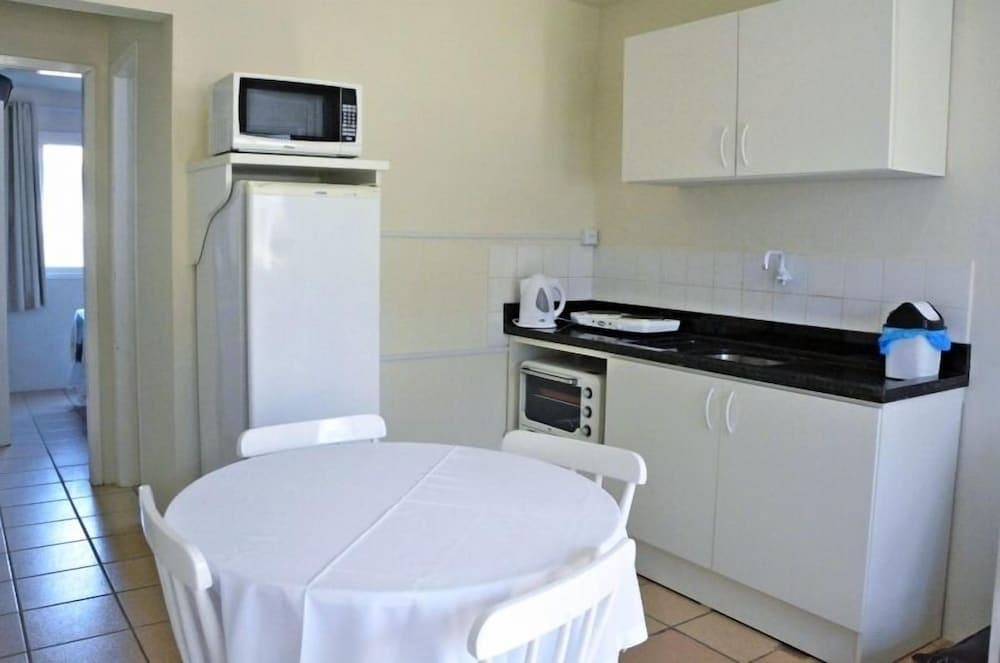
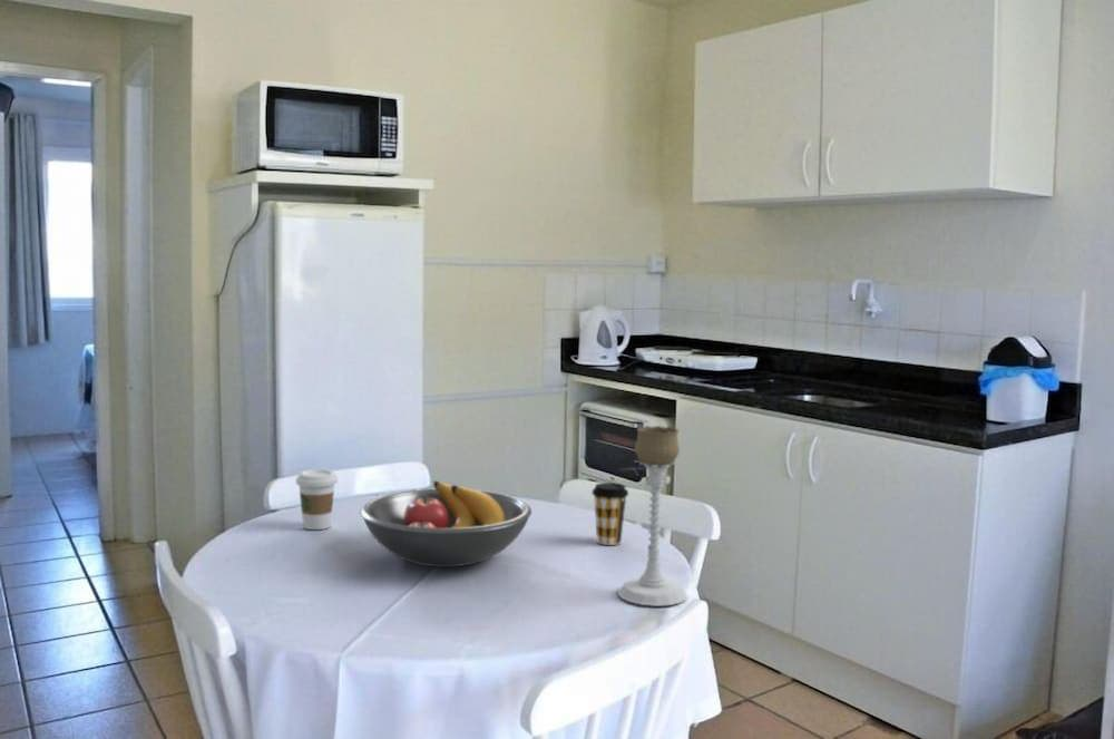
+ candle holder (655, 512)
+ coffee cup (609, 514)
+ fruit bowl (446, 525)
+ coffee cup (316, 499)
